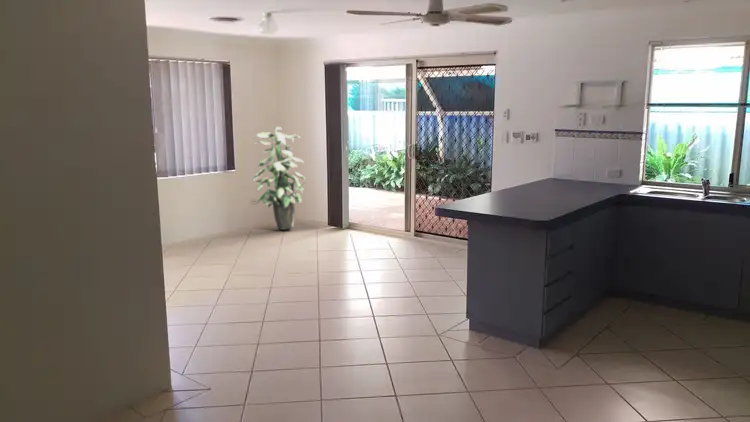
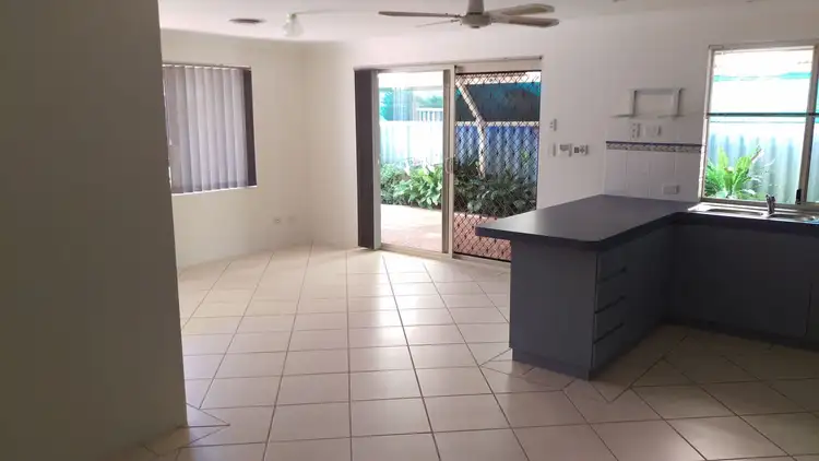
- indoor plant (279, 178)
